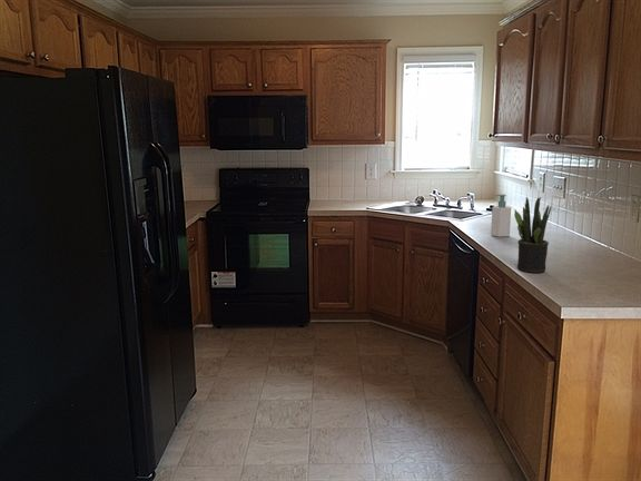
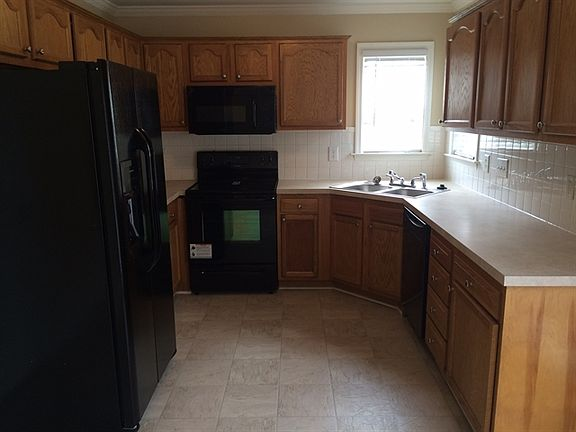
- soap bottle (501, 215)
- potted plant (532, 233)
